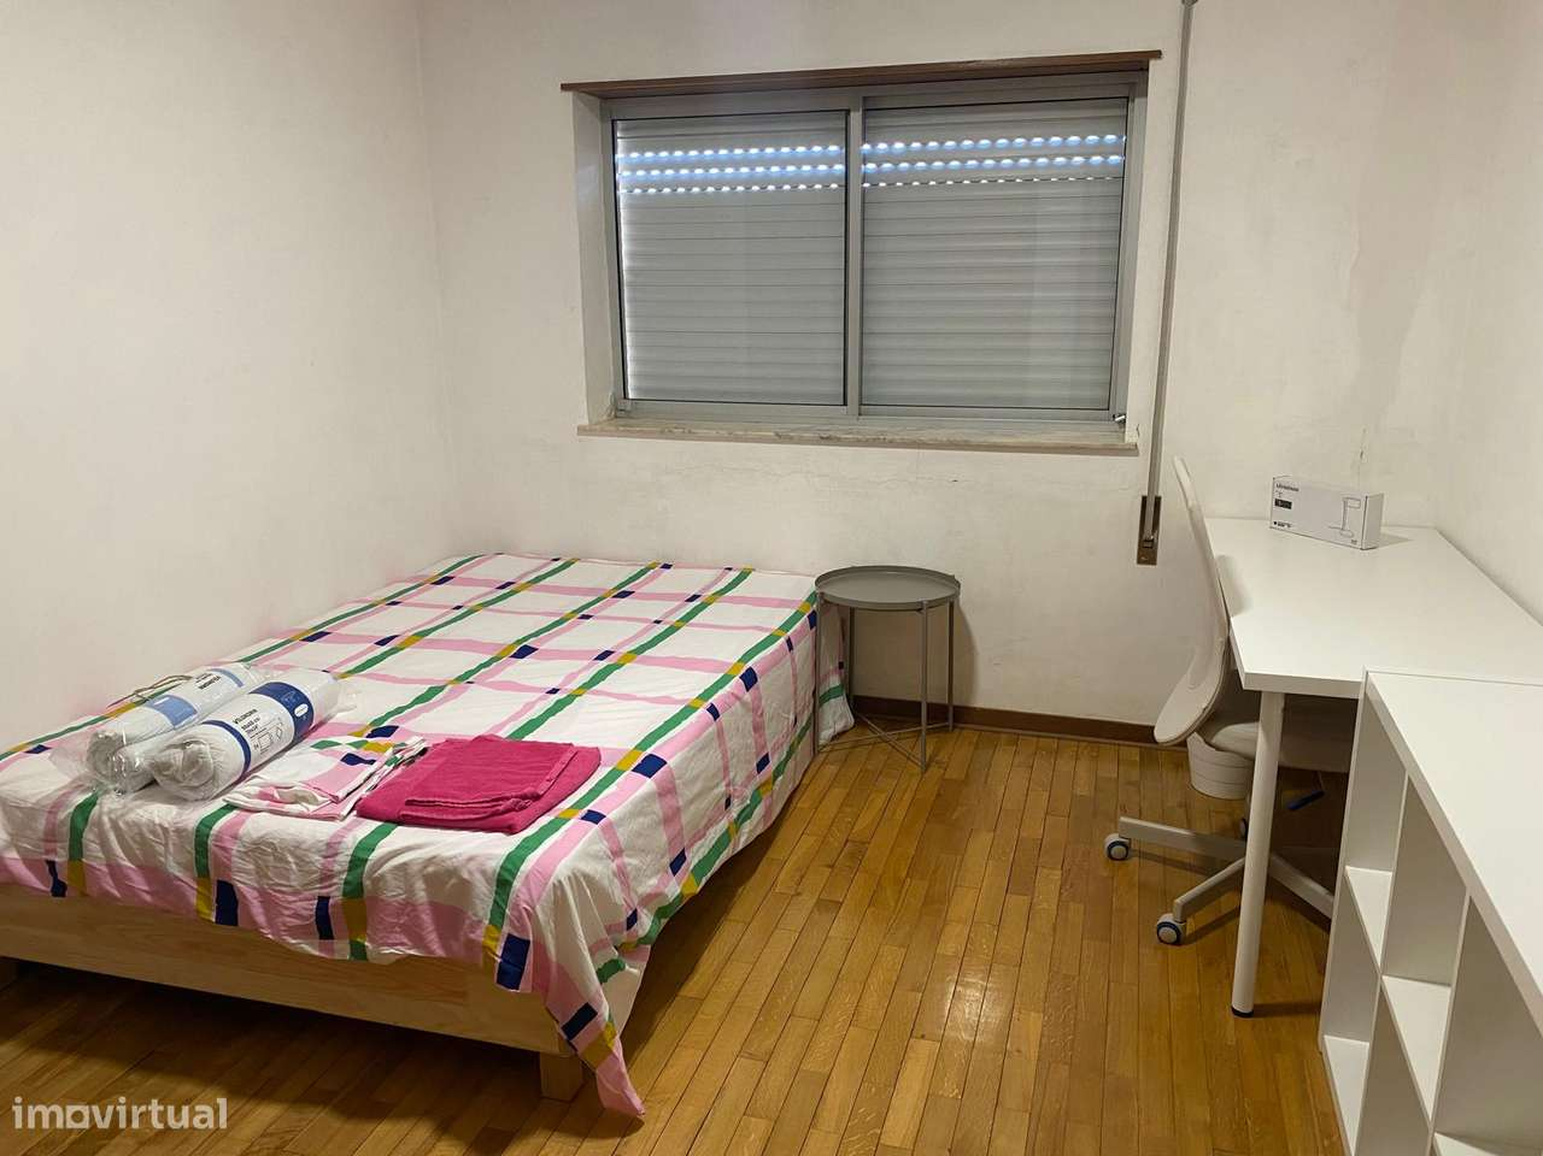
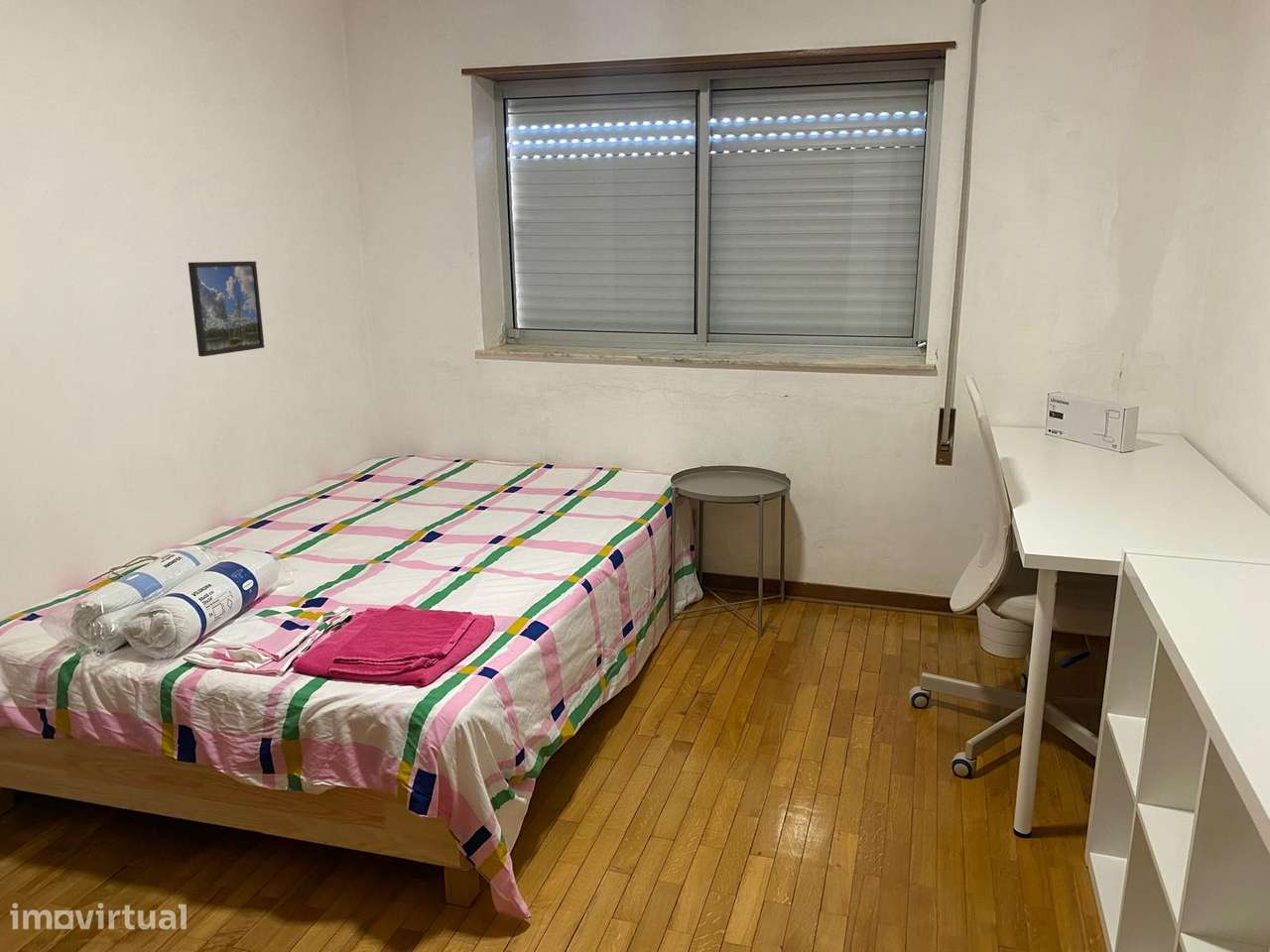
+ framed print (228, 306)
